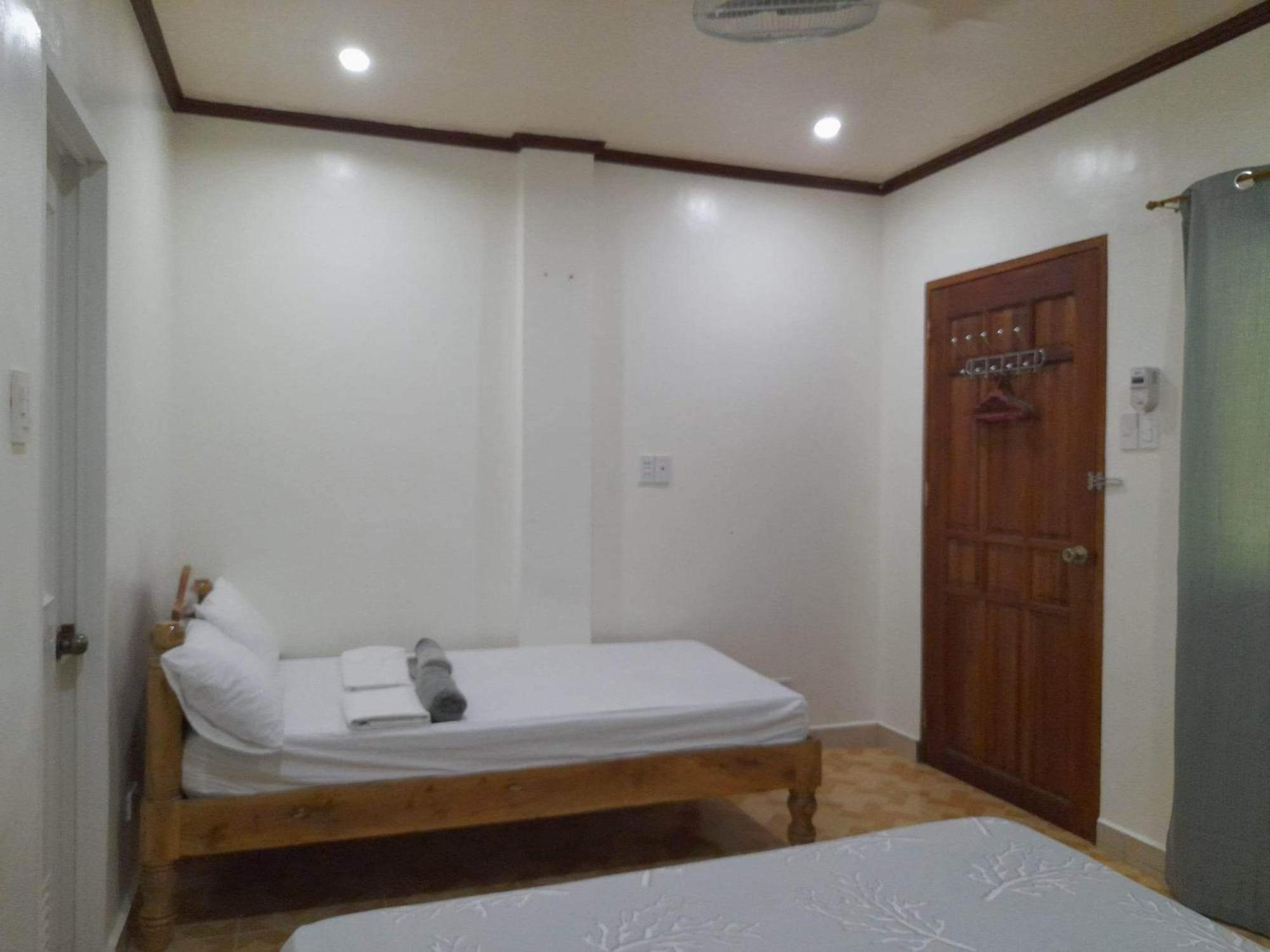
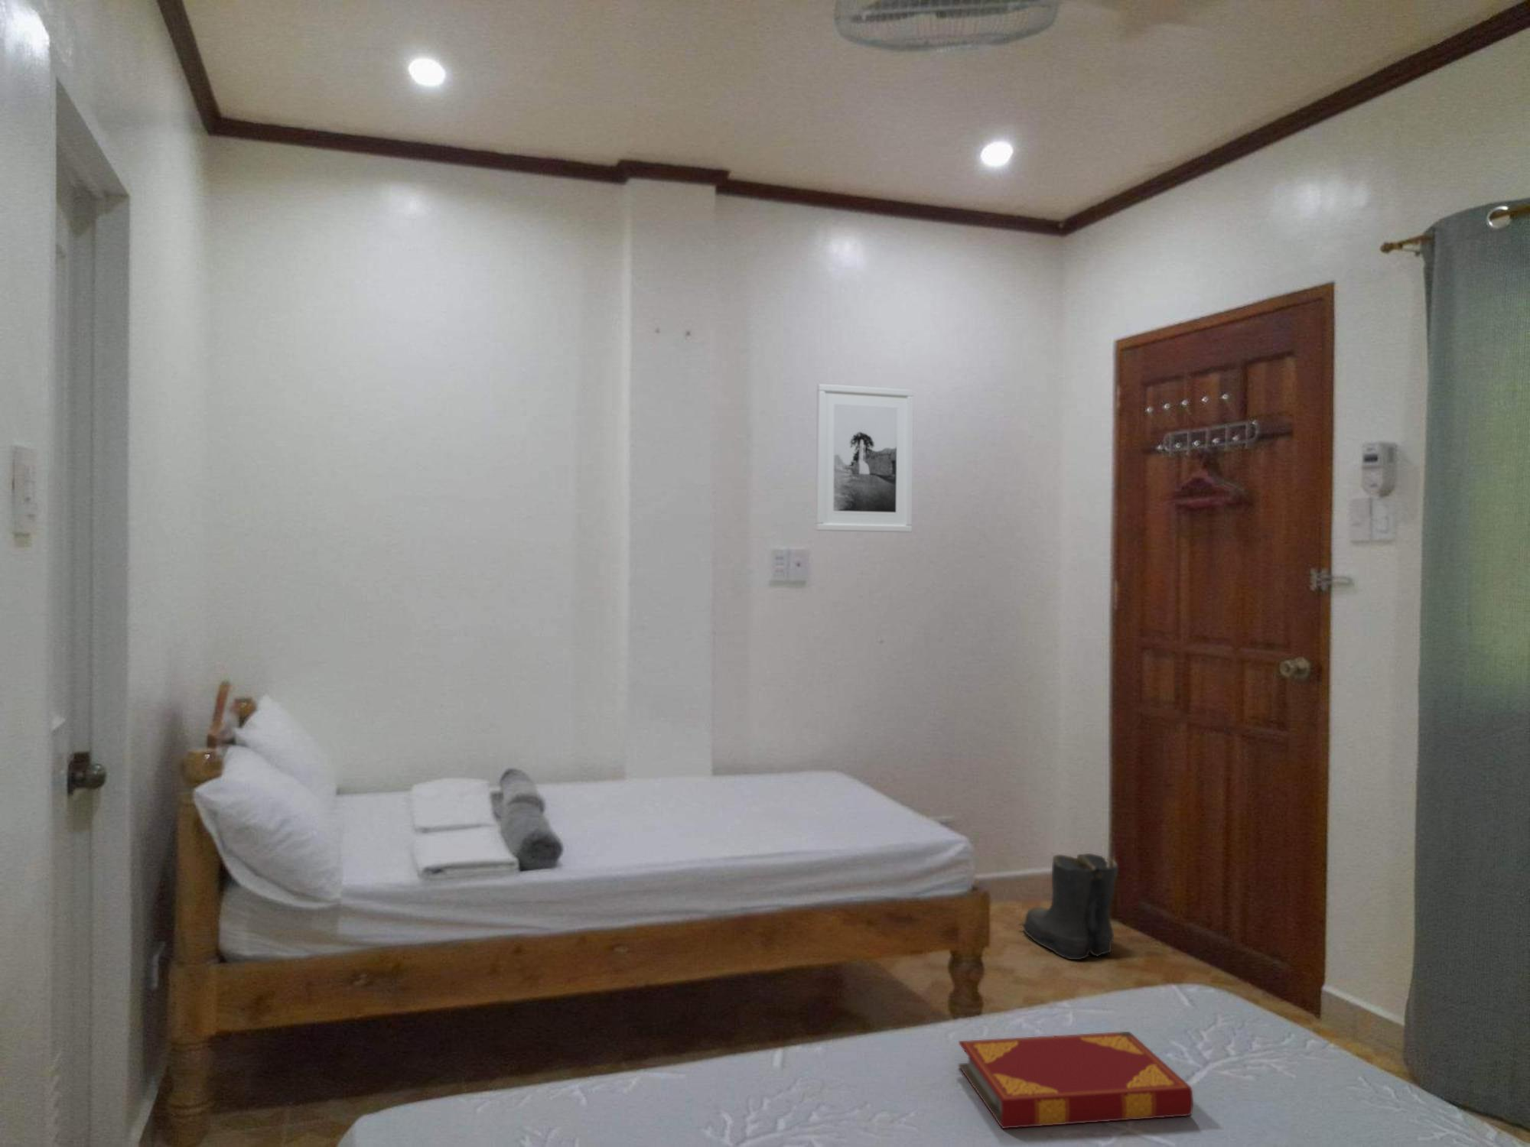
+ boots (1071, 896)
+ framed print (865, 459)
+ hardback book (1070, 1077)
